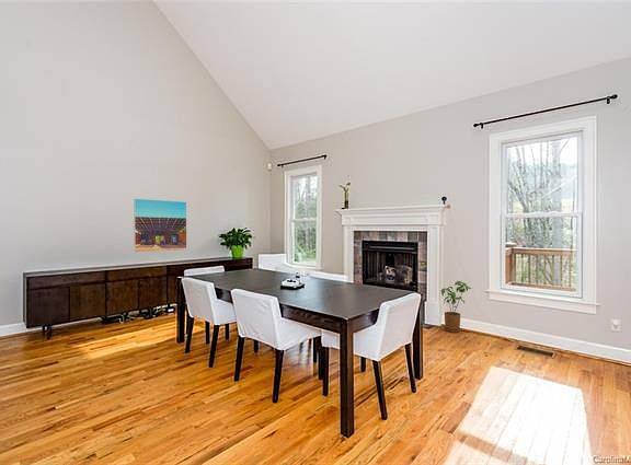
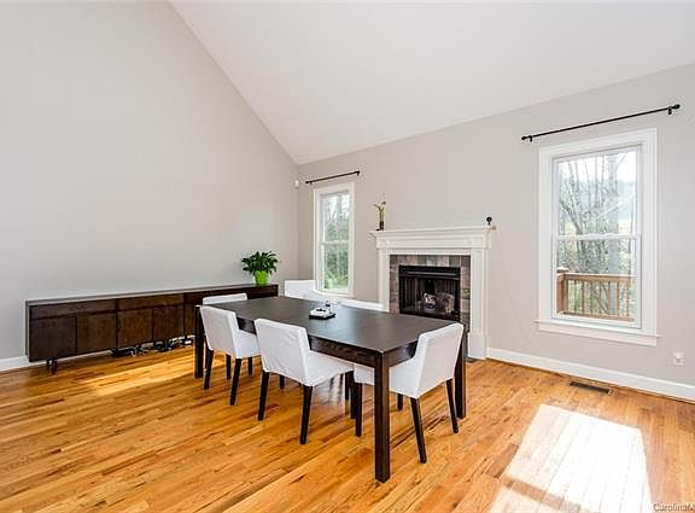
- house plant (452, 306)
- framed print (161, 225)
